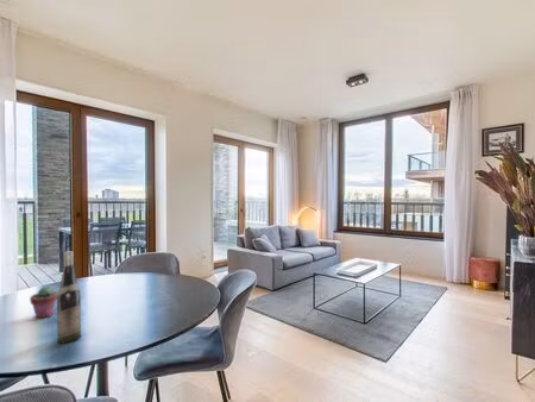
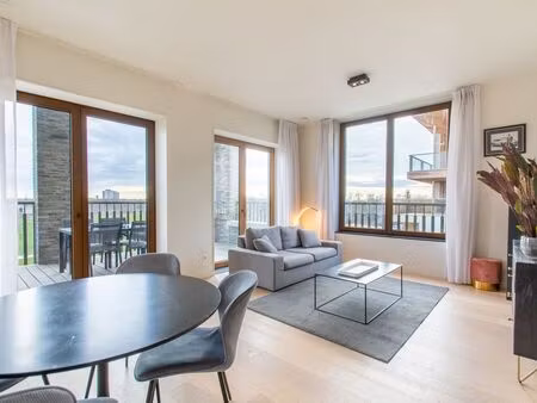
- potted succulent (44, 300)
- wine bottle (69, 295)
